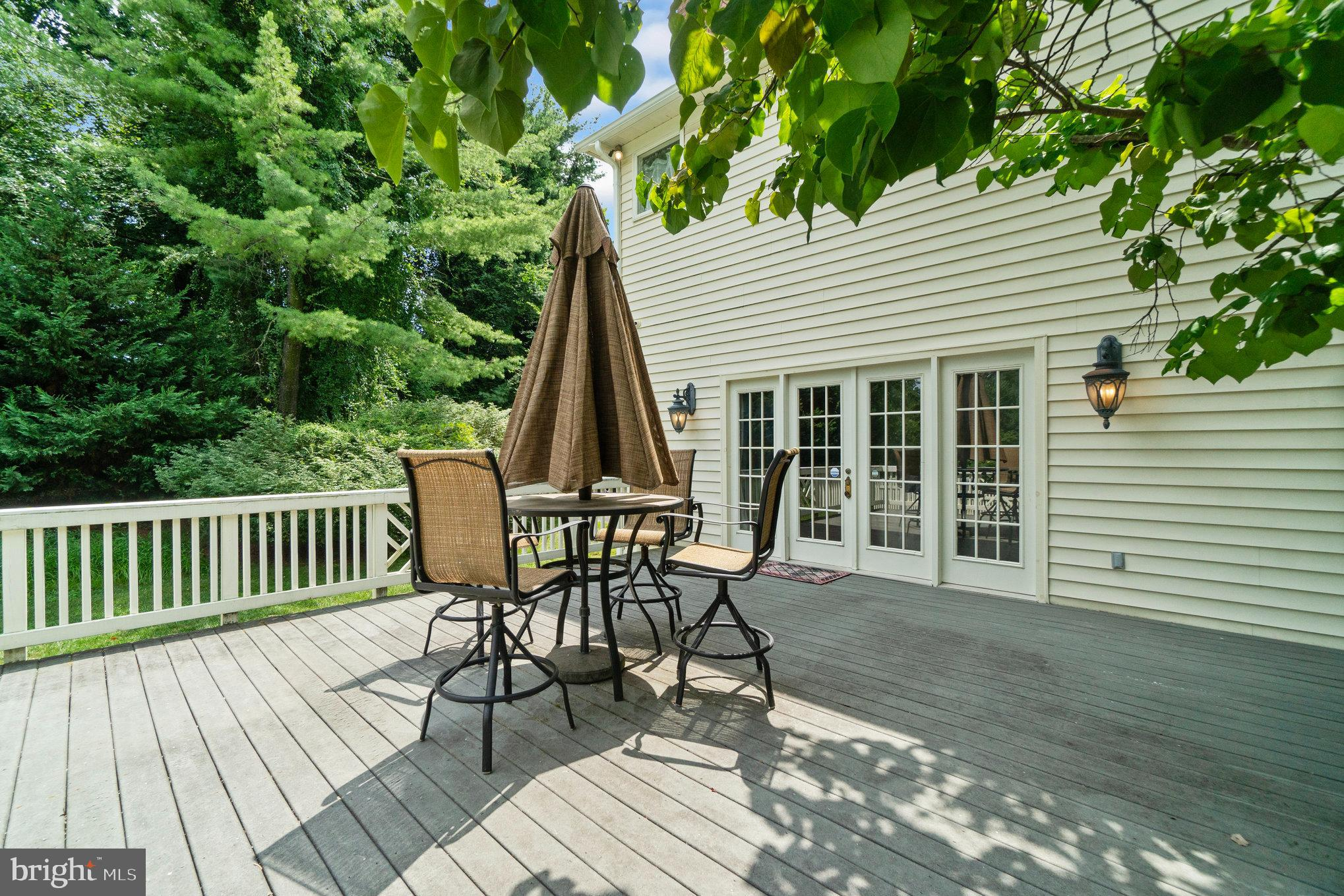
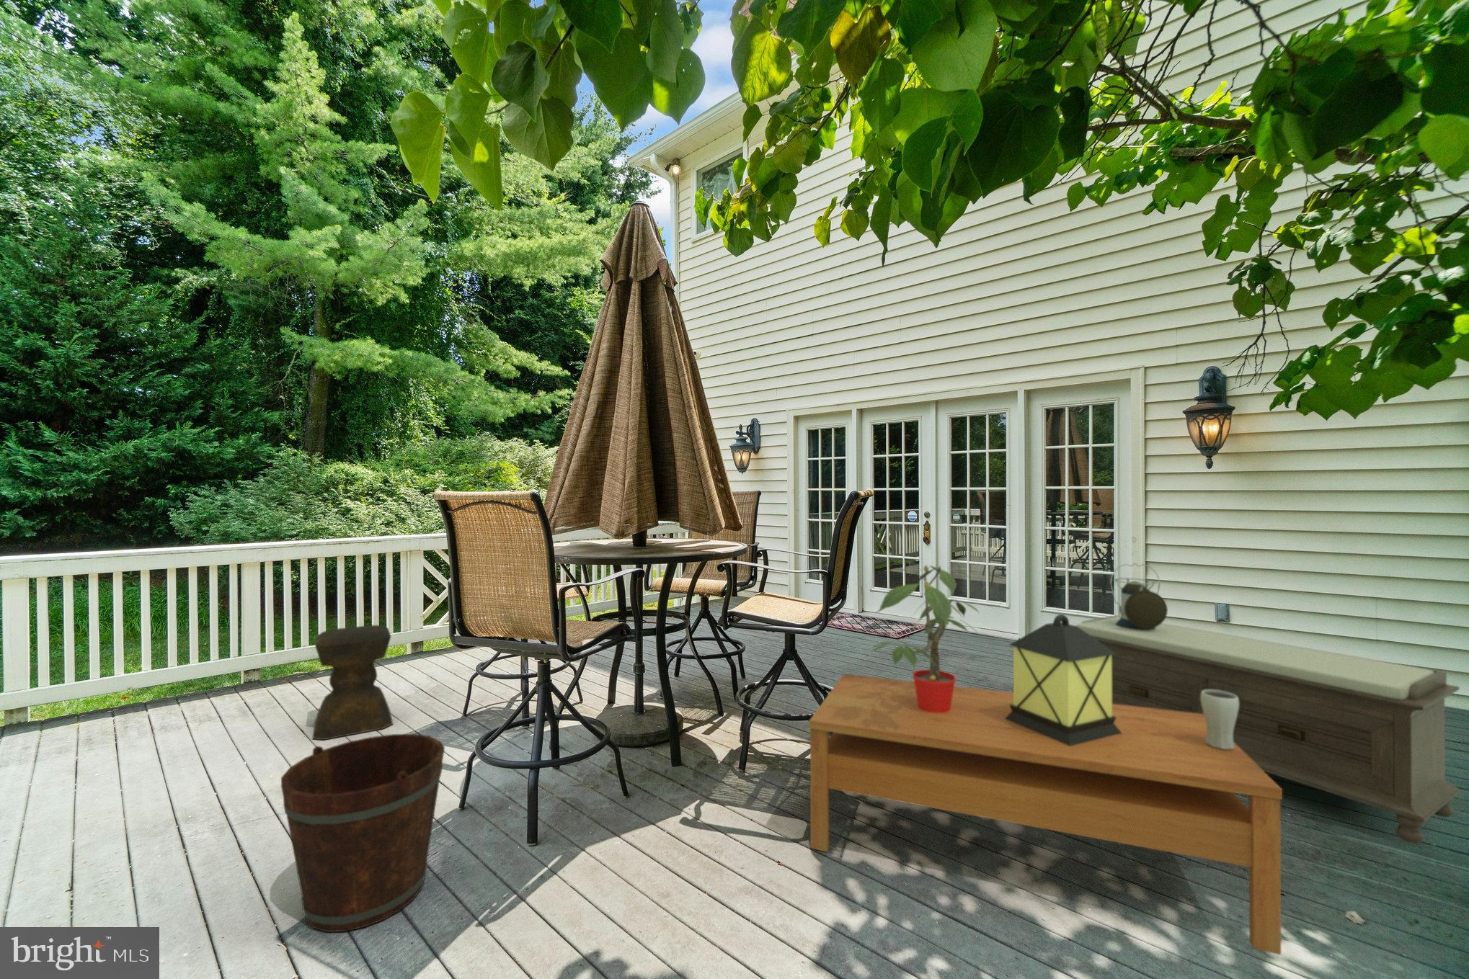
+ coffee table (1010, 780)
+ stool (353, 677)
+ lantern (1136, 594)
+ potted plant (928, 636)
+ lamp (1061, 669)
+ bench (1231, 693)
+ drinking glass (1220, 719)
+ bucket (367, 825)
